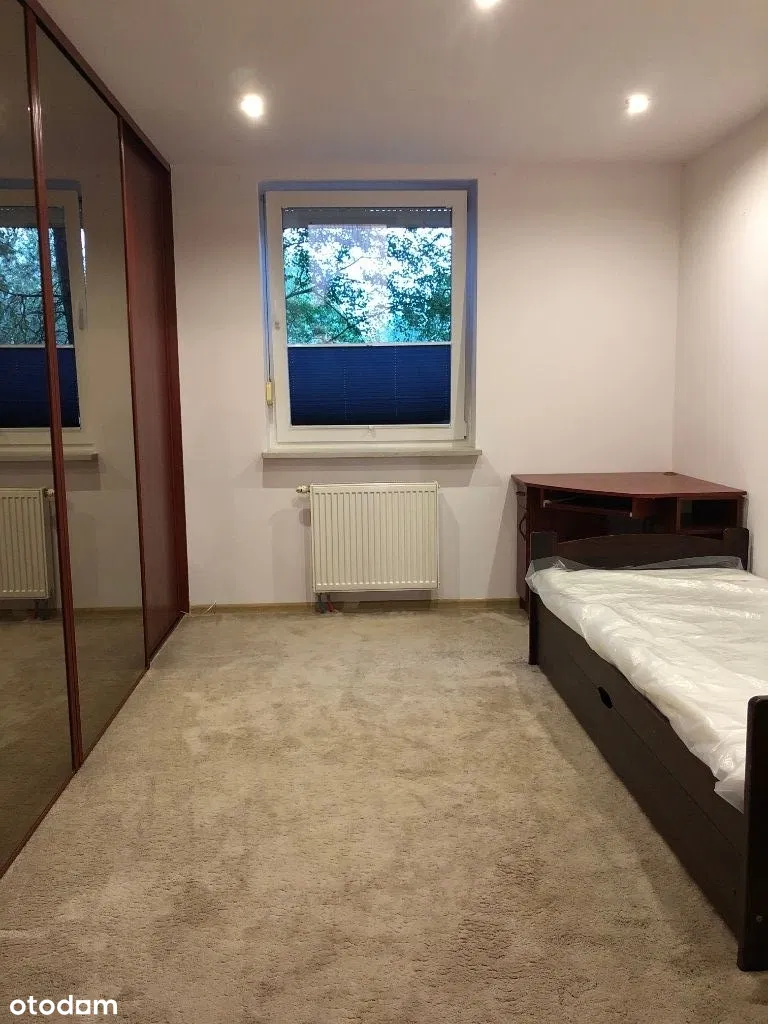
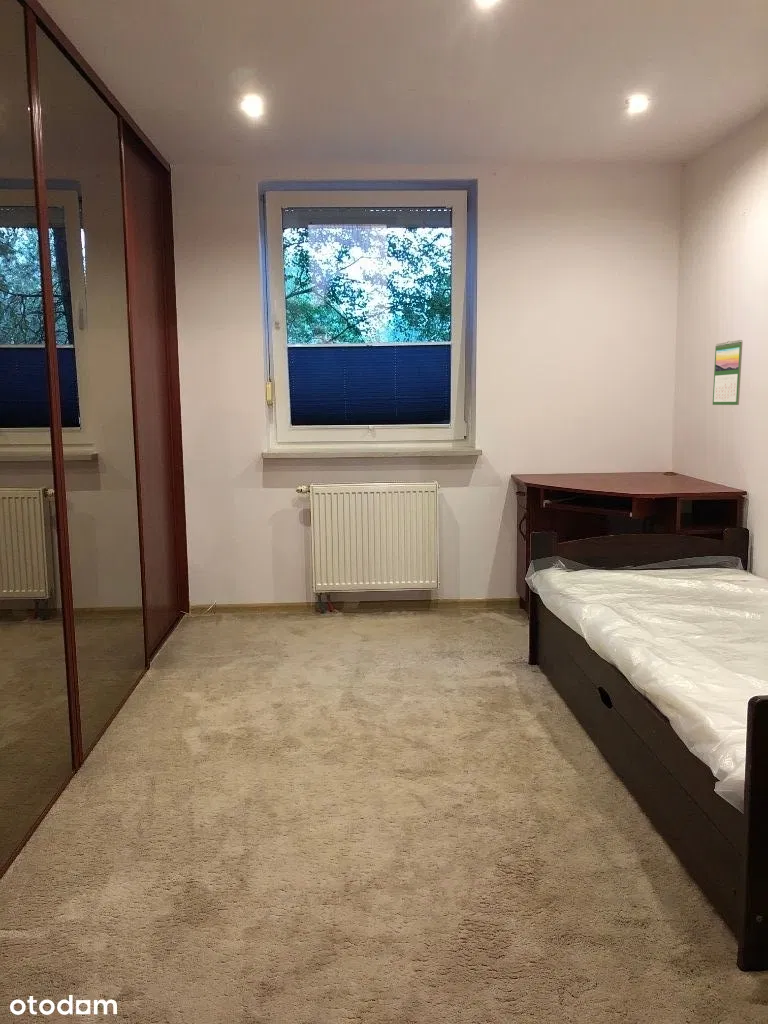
+ calendar (727, 373)
